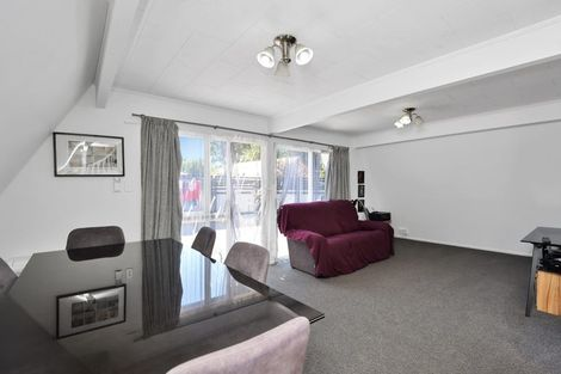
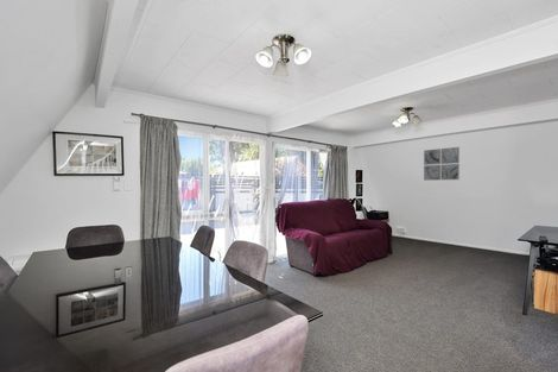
+ wall art (440, 163)
